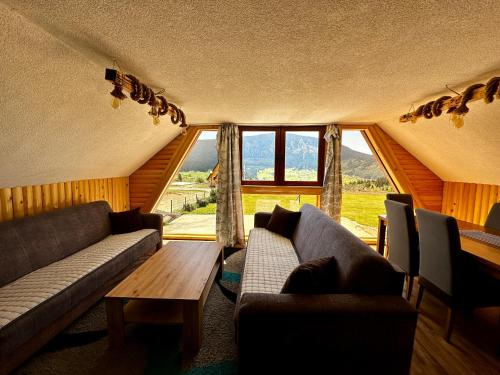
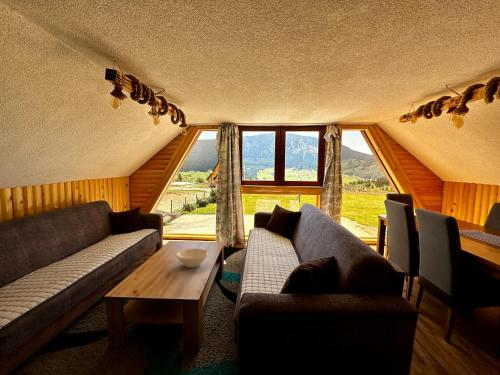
+ bowl (192, 259)
